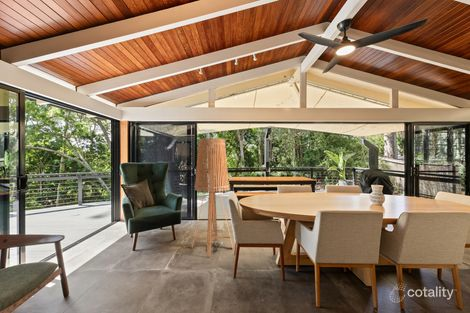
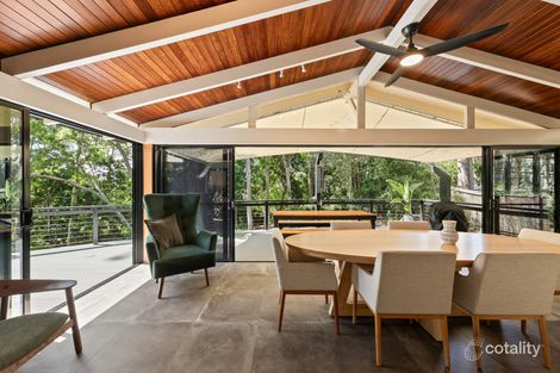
- floor lamp (212, 193)
